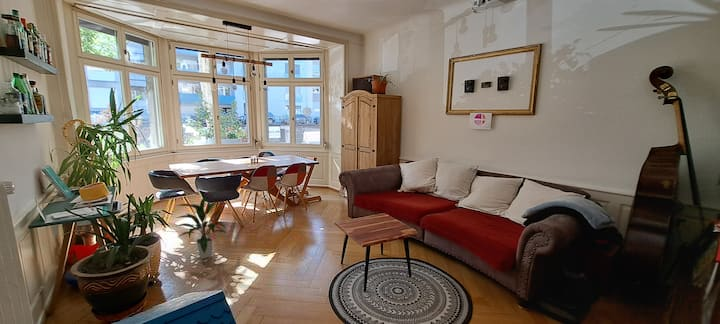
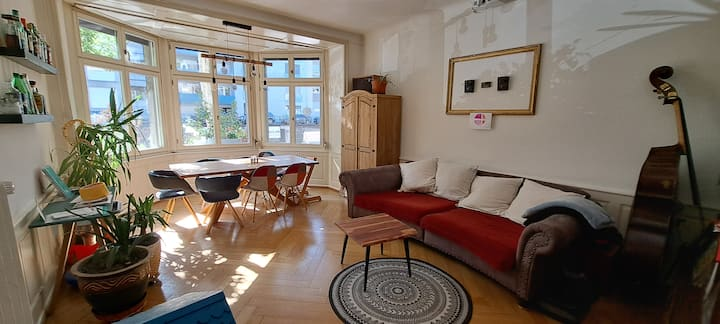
- indoor plant (201, 226)
